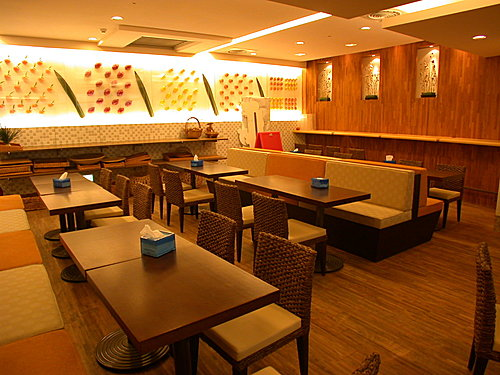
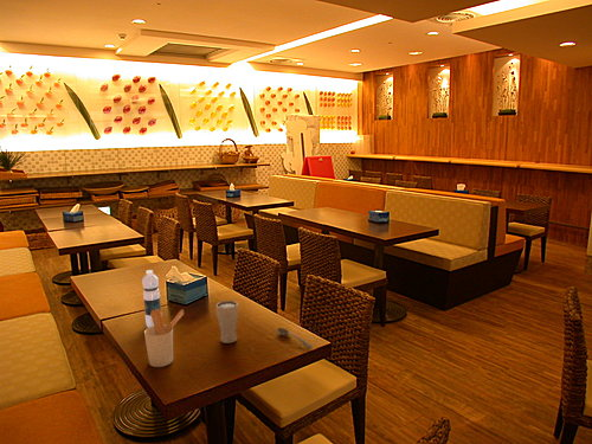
+ drinking glass (227, 322)
+ water bottle (152, 298)
+ utensil holder (166, 336)
+ soupspoon (295, 336)
